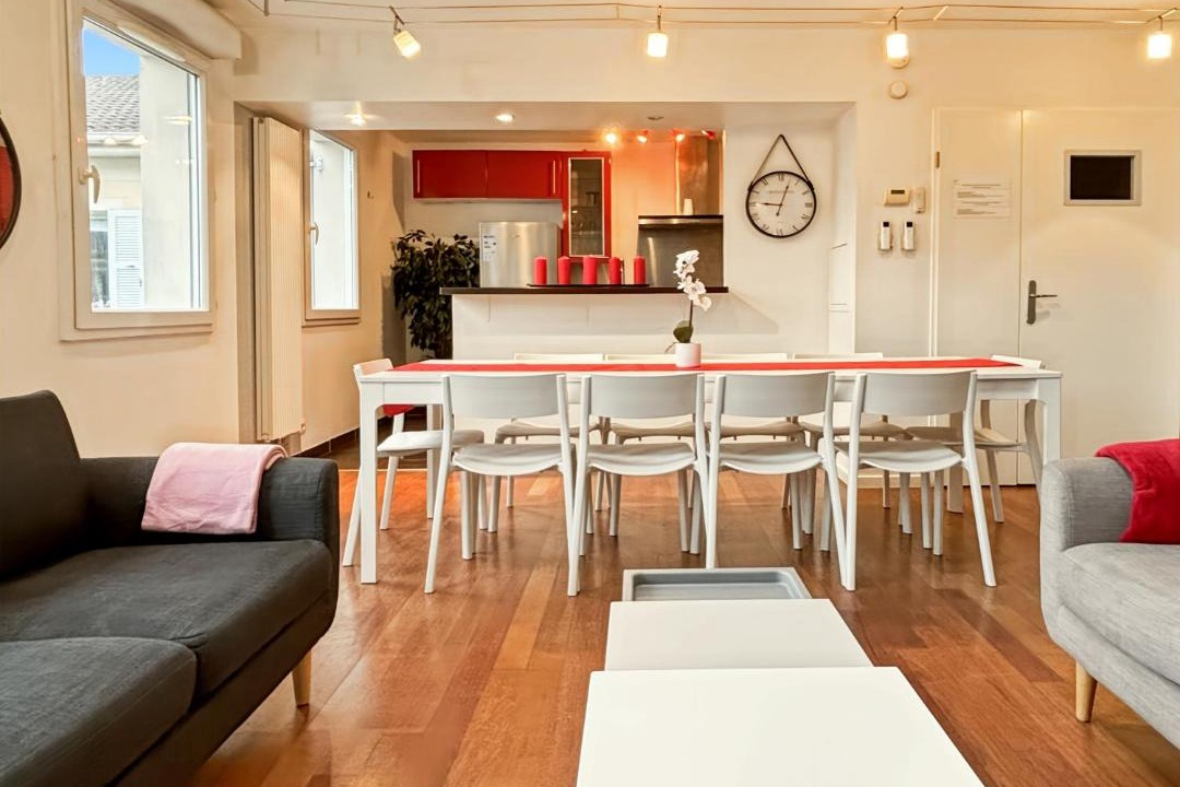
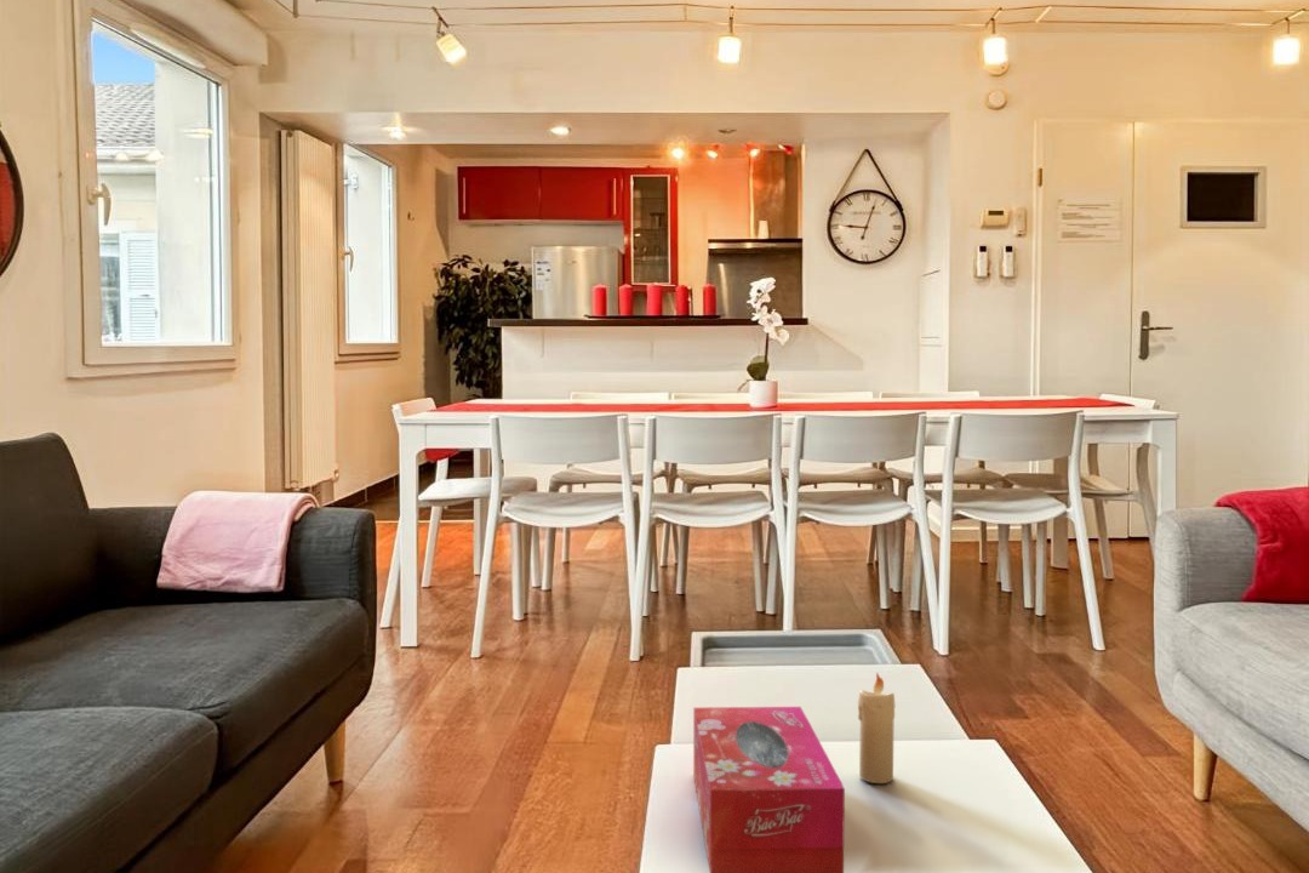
+ tissue box (760, 781)
+ candle (875, 724)
